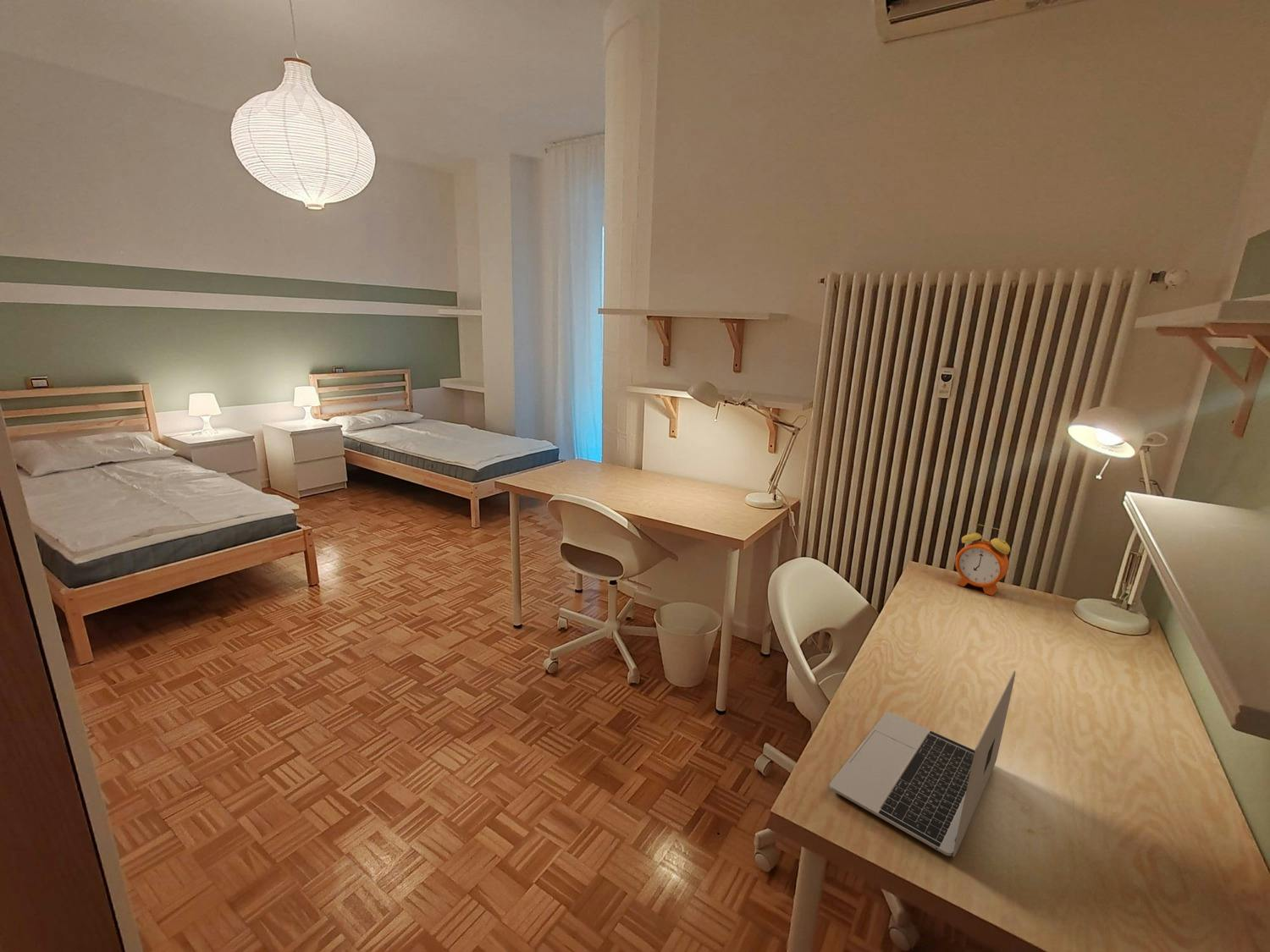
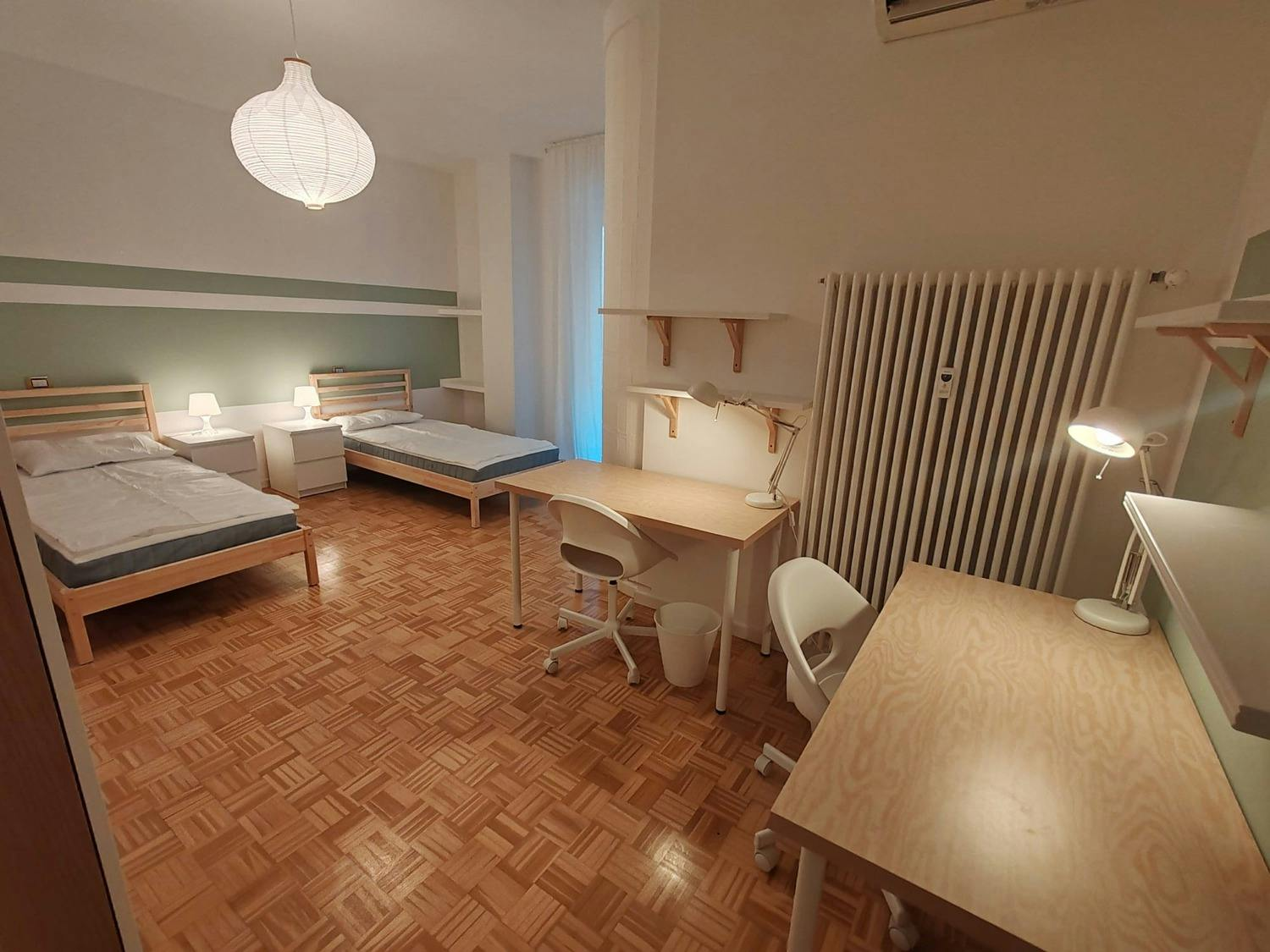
- alarm clock (982, 558)
- laptop (923, 729)
